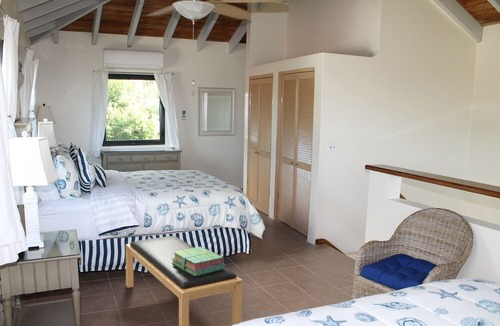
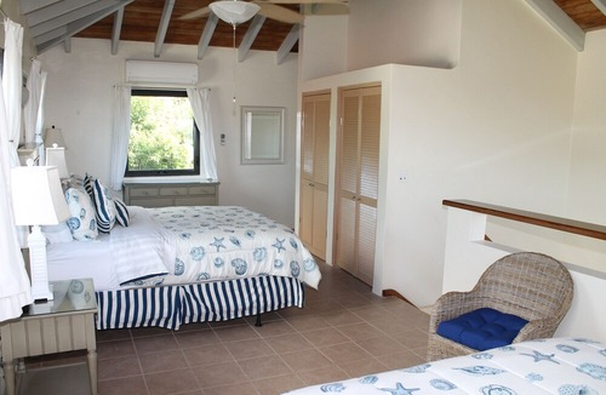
- stack of books (198, 260)
- bench (177, 280)
